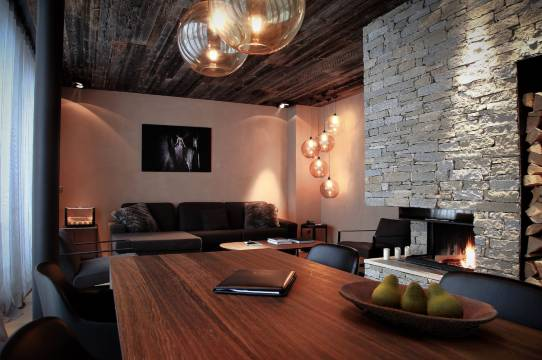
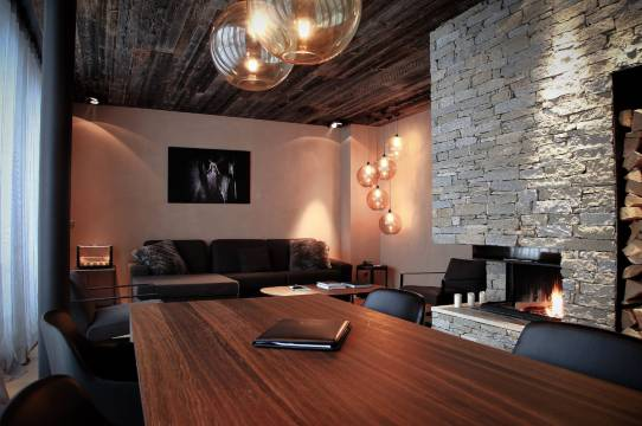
- fruit bowl (410, 299)
